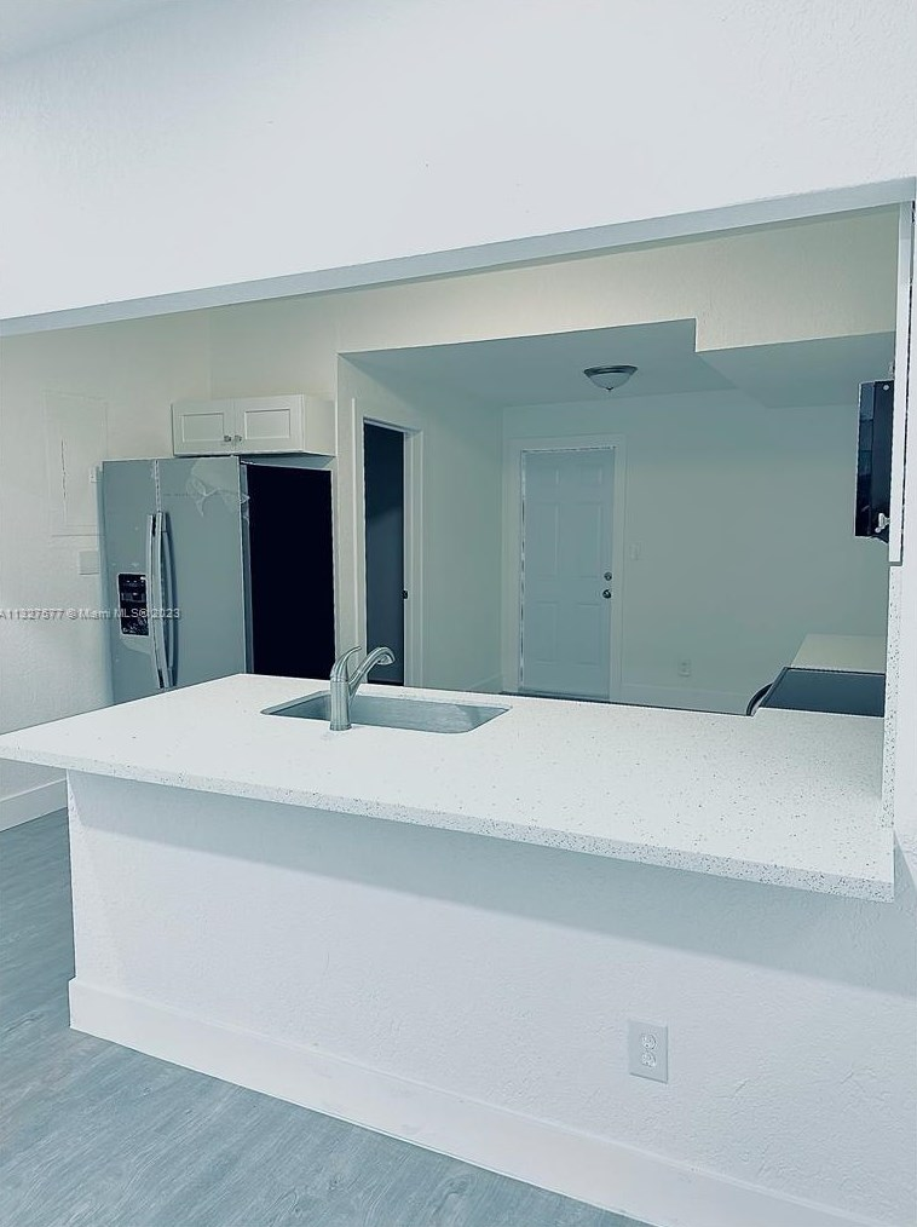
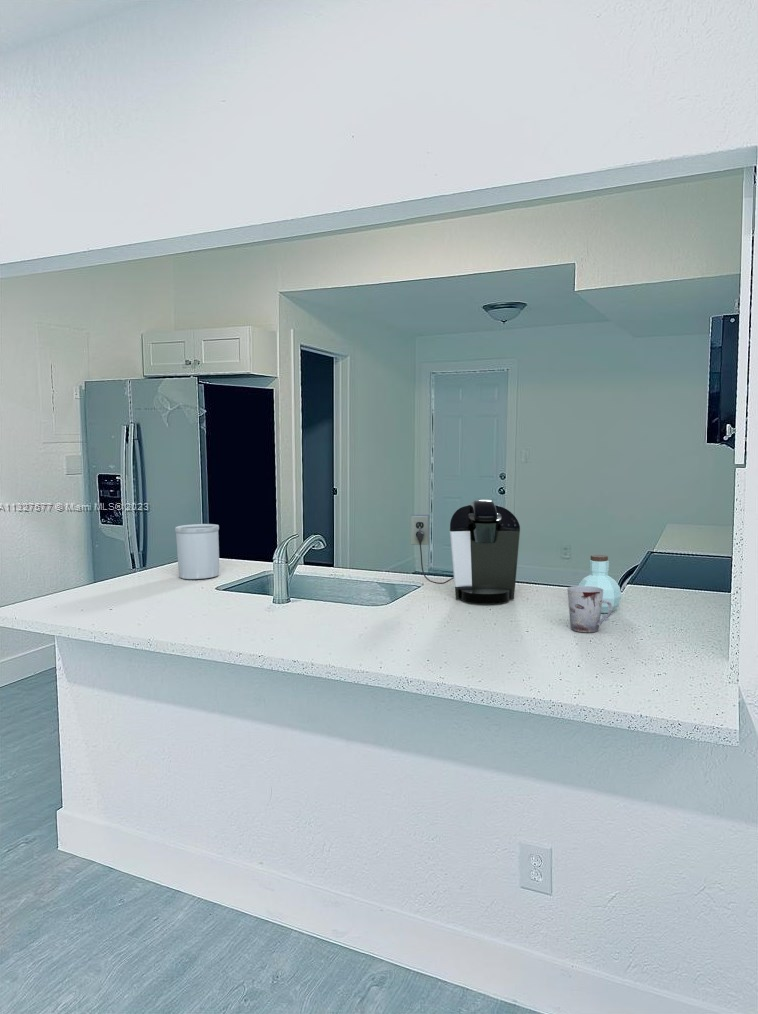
+ jar (598, 582)
+ utensil holder (197, 551)
+ cup (590, 610)
+ coffee maker (464, 548)
